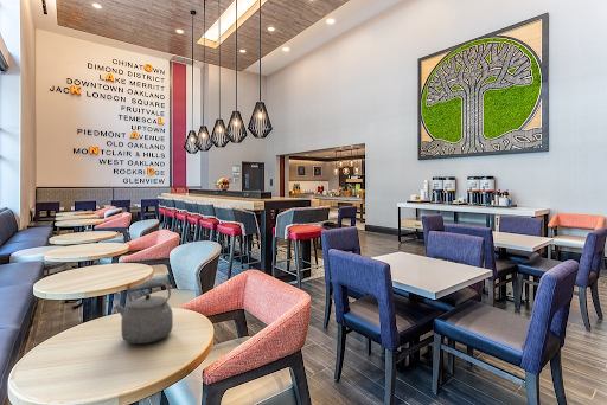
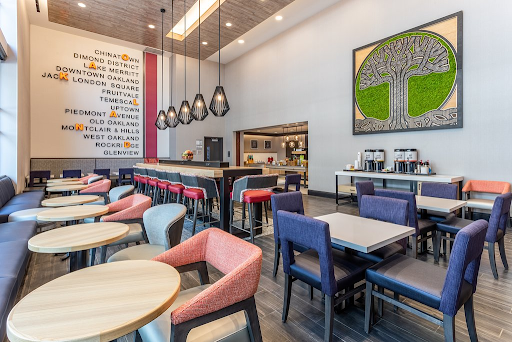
- tea kettle (141, 308)
